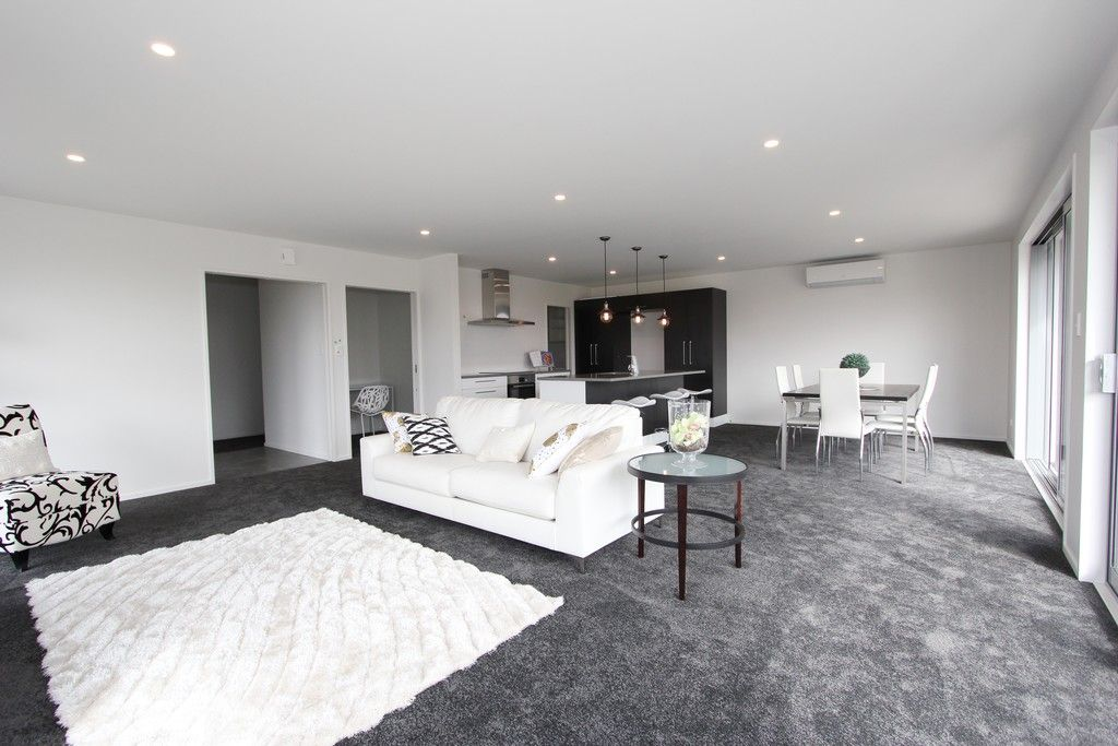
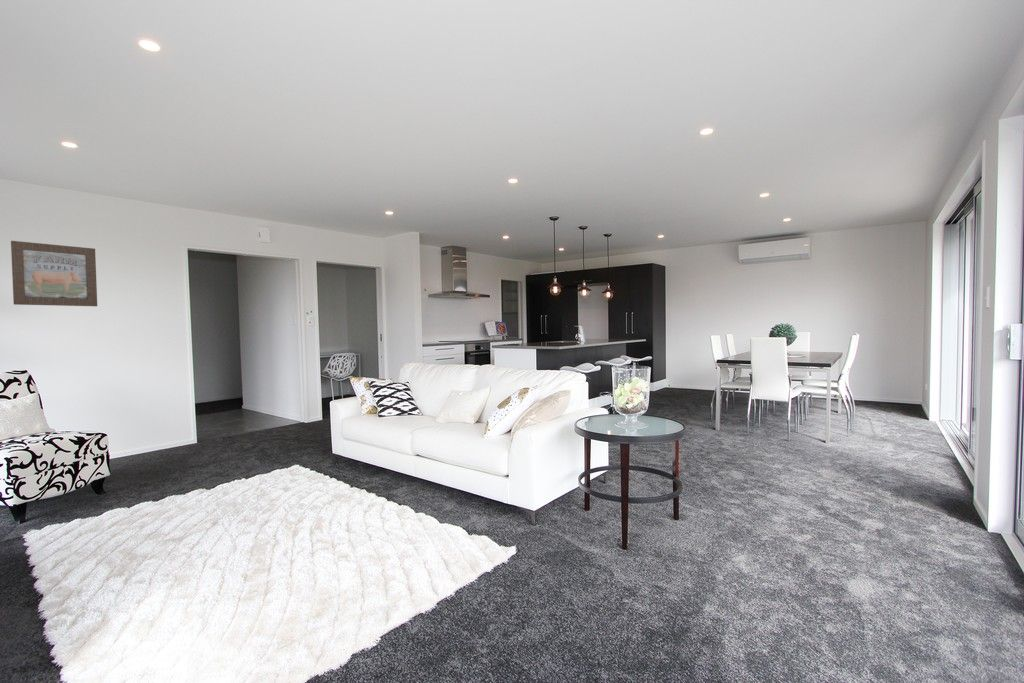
+ wall art (56, 275)
